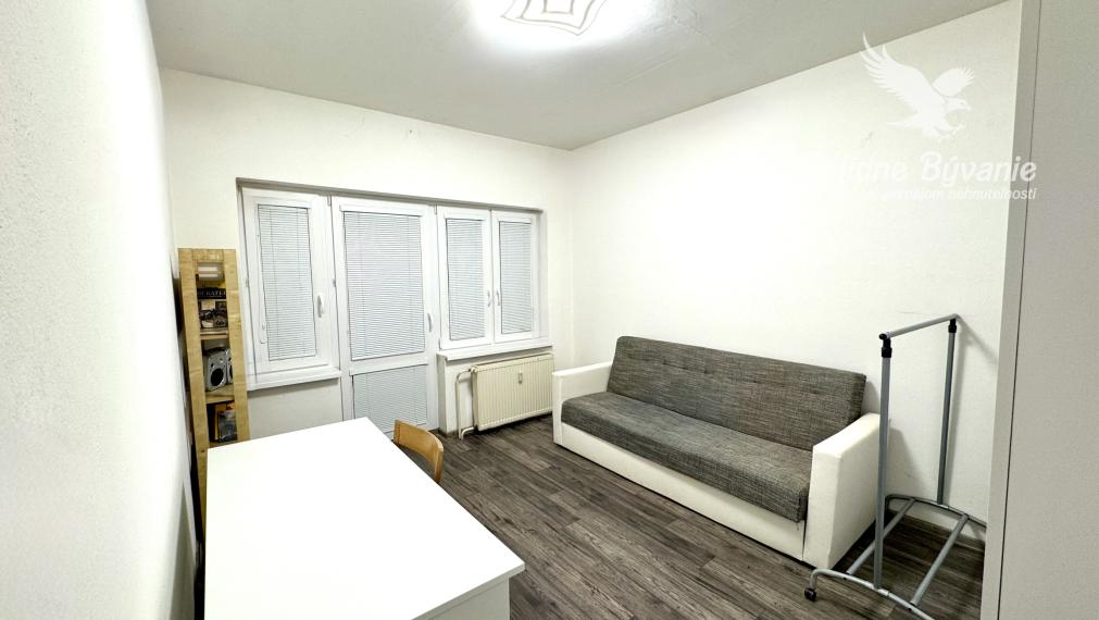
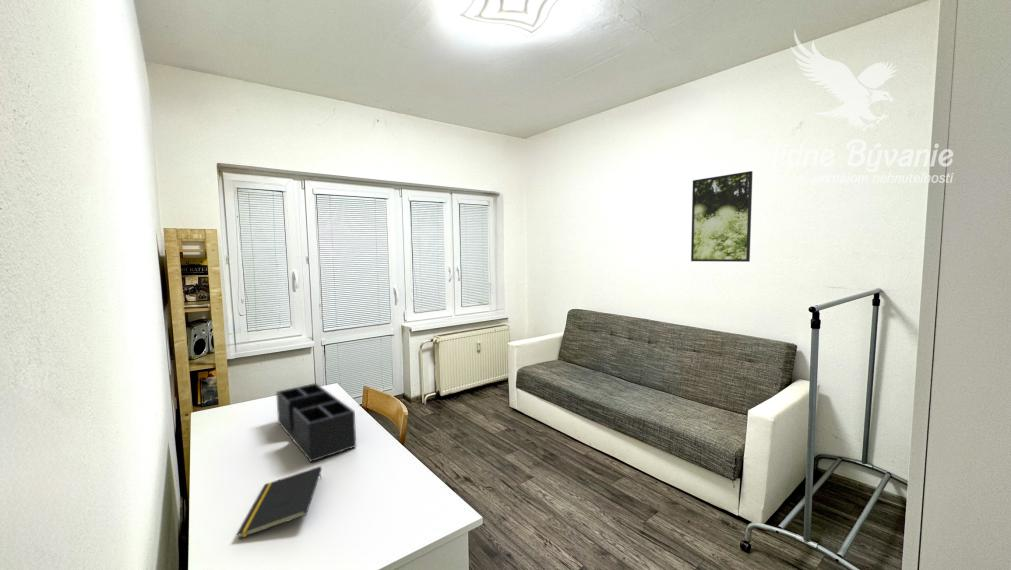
+ desk organizer (313, 417)
+ notepad (284, 498)
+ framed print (719, 219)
